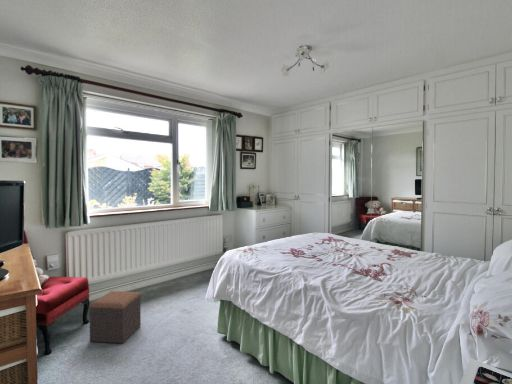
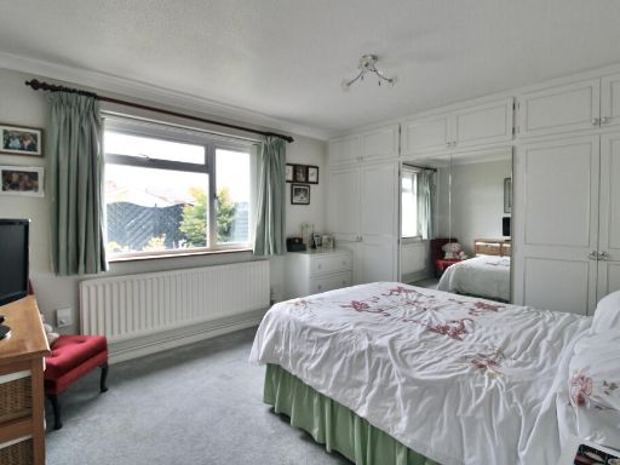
- footstool (116, 314)
